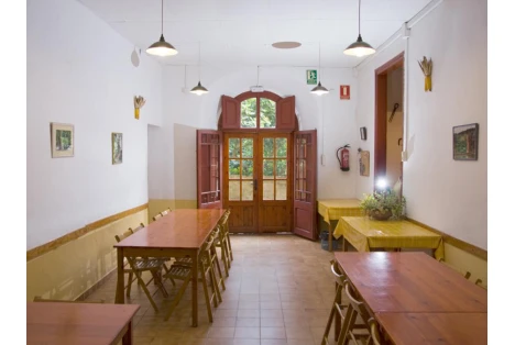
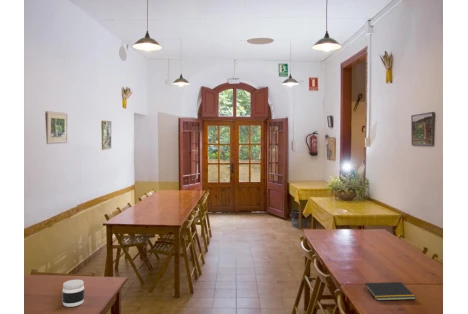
+ notepad (389, 290)
+ jar (73, 292)
